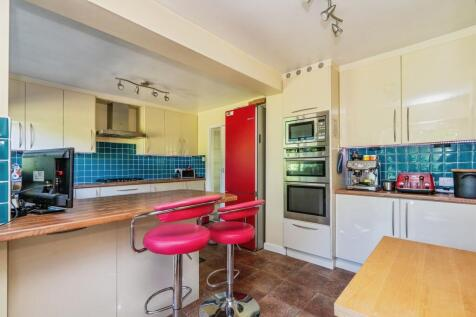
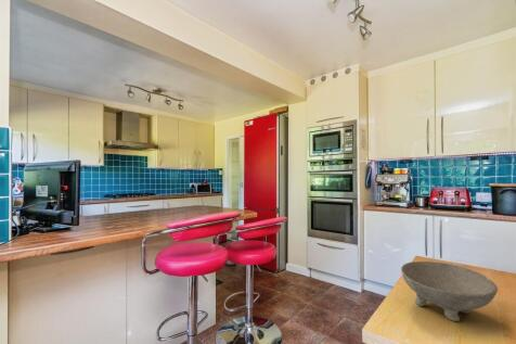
+ bowl (444, 292)
